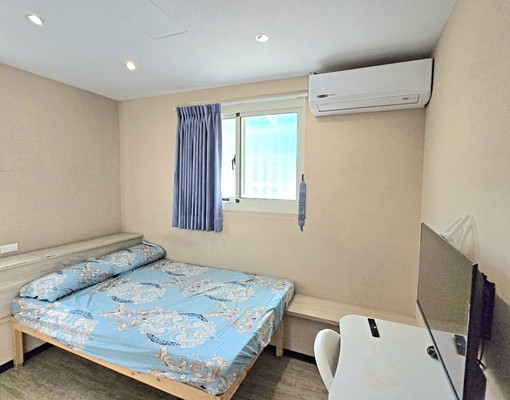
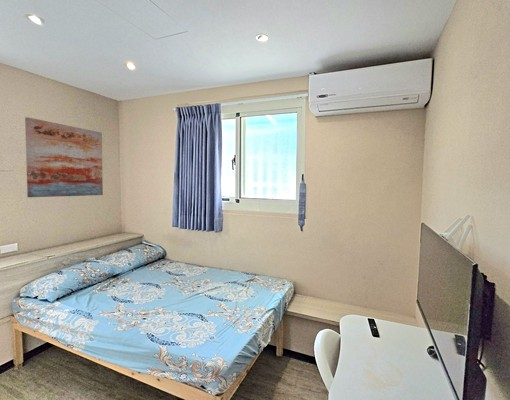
+ wall art (68, 161)
